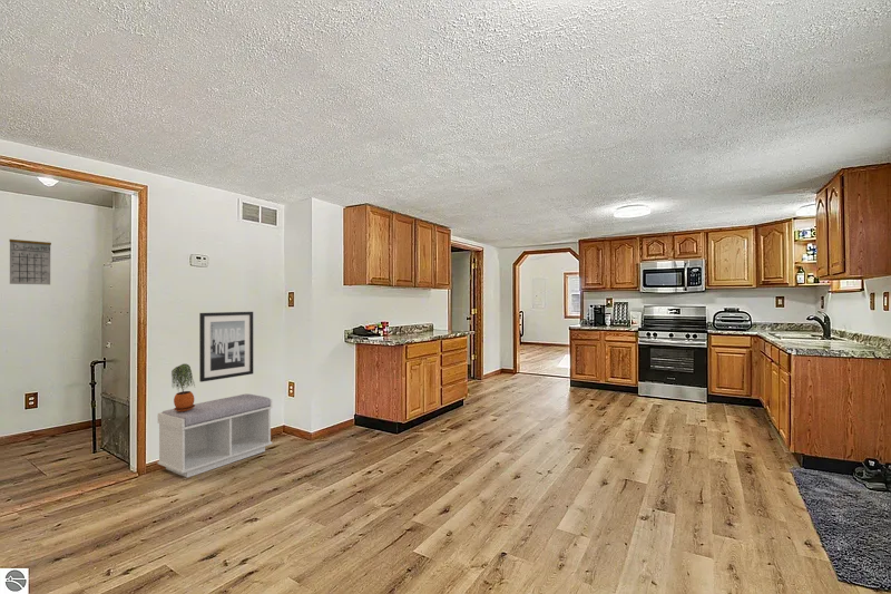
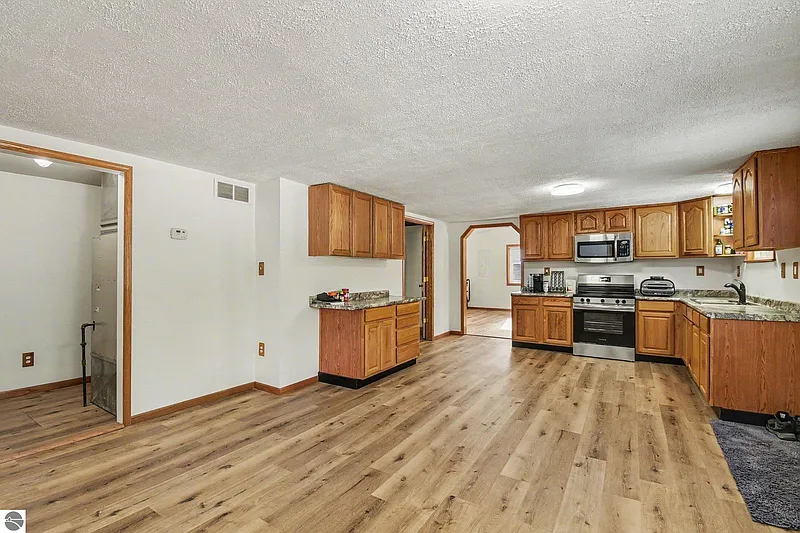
- calendar (30, 257)
- potted plant (186, 387)
- wall art (227, 344)
- bench (218, 430)
